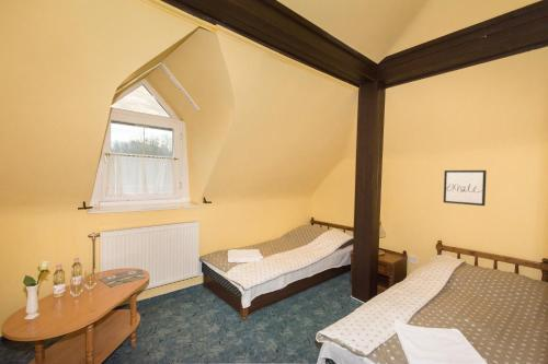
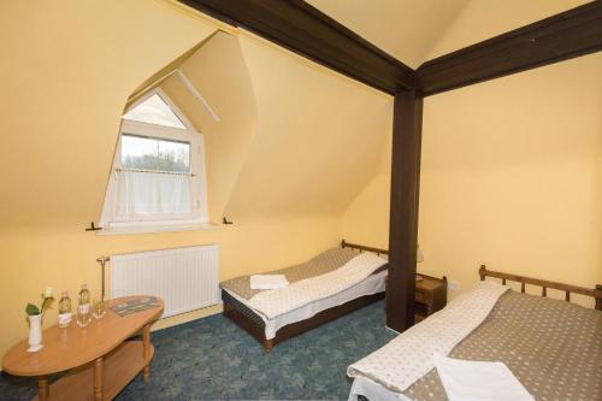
- wall art (464, 187)
